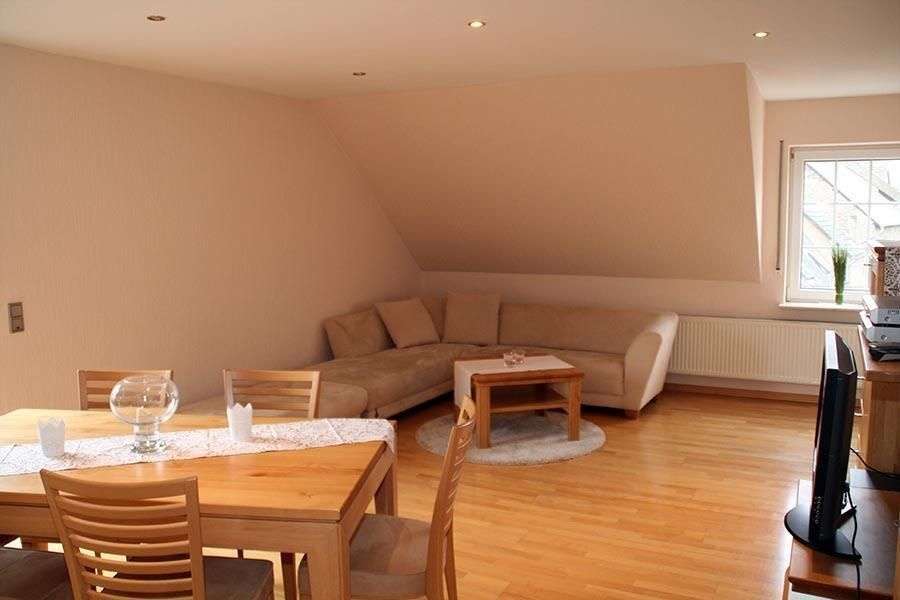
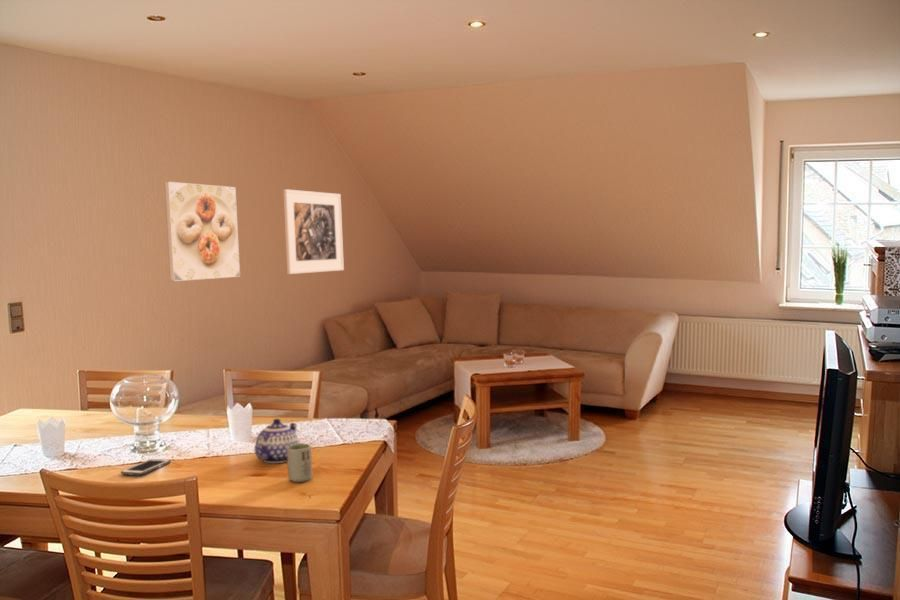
+ teapot (276, 439)
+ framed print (315, 232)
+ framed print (204, 231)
+ cup (299, 463)
+ cell phone (146, 467)
